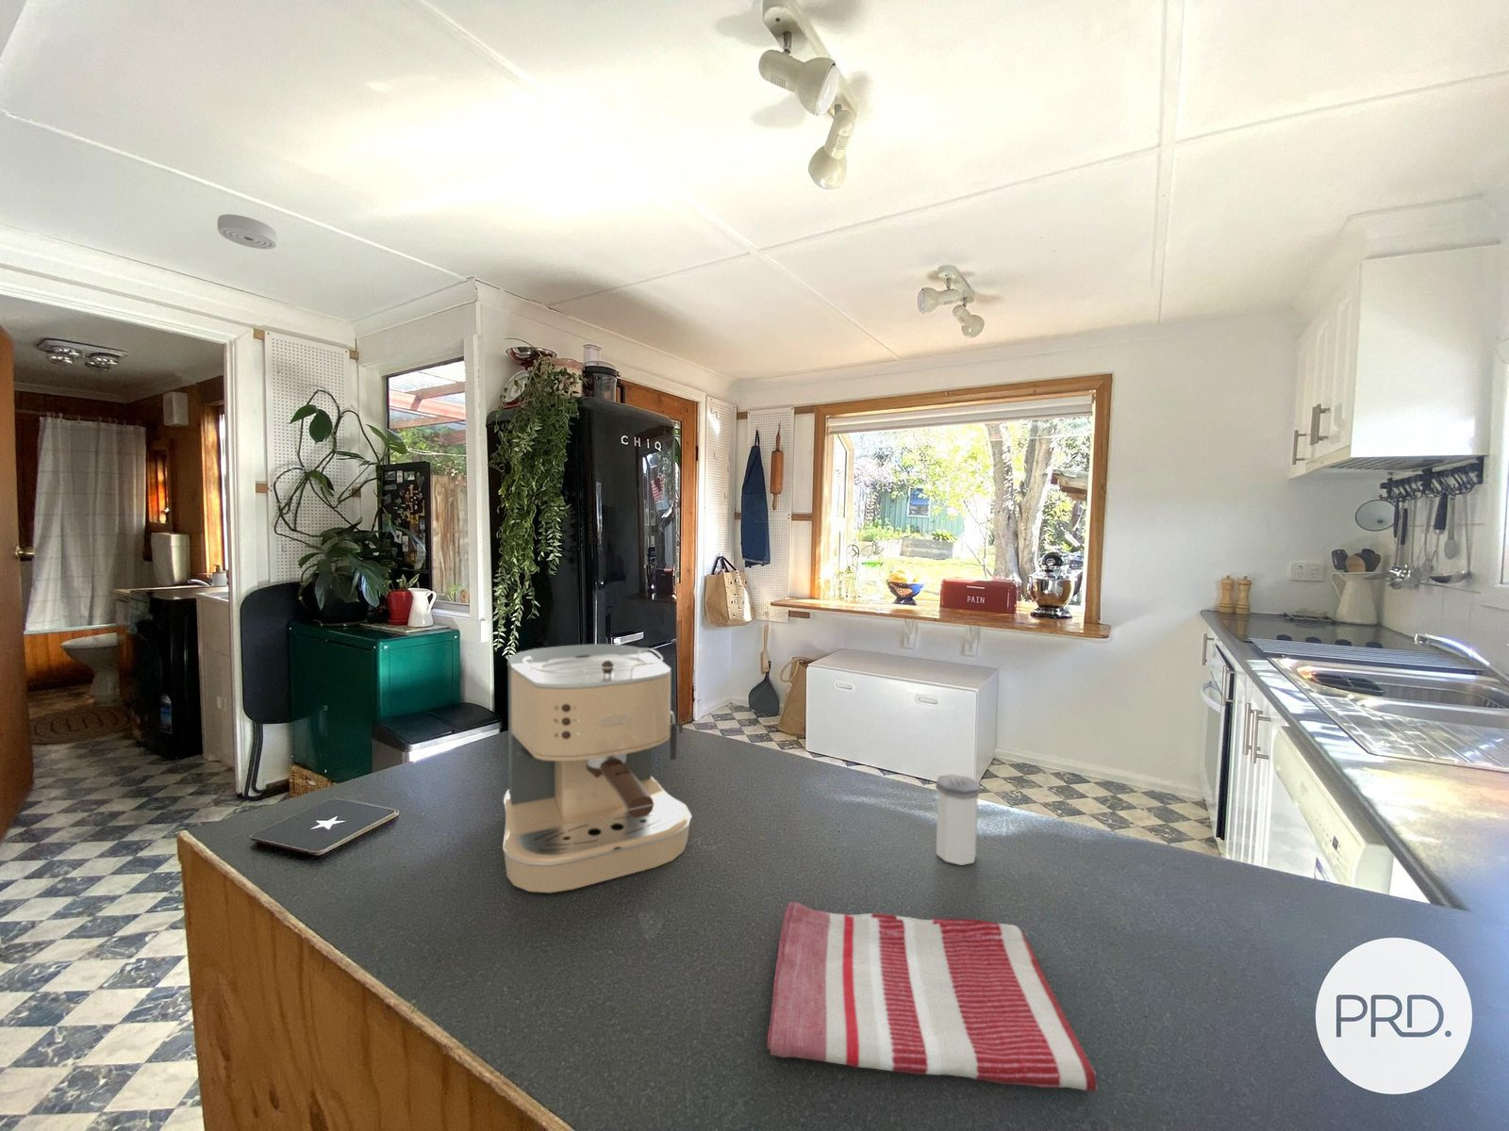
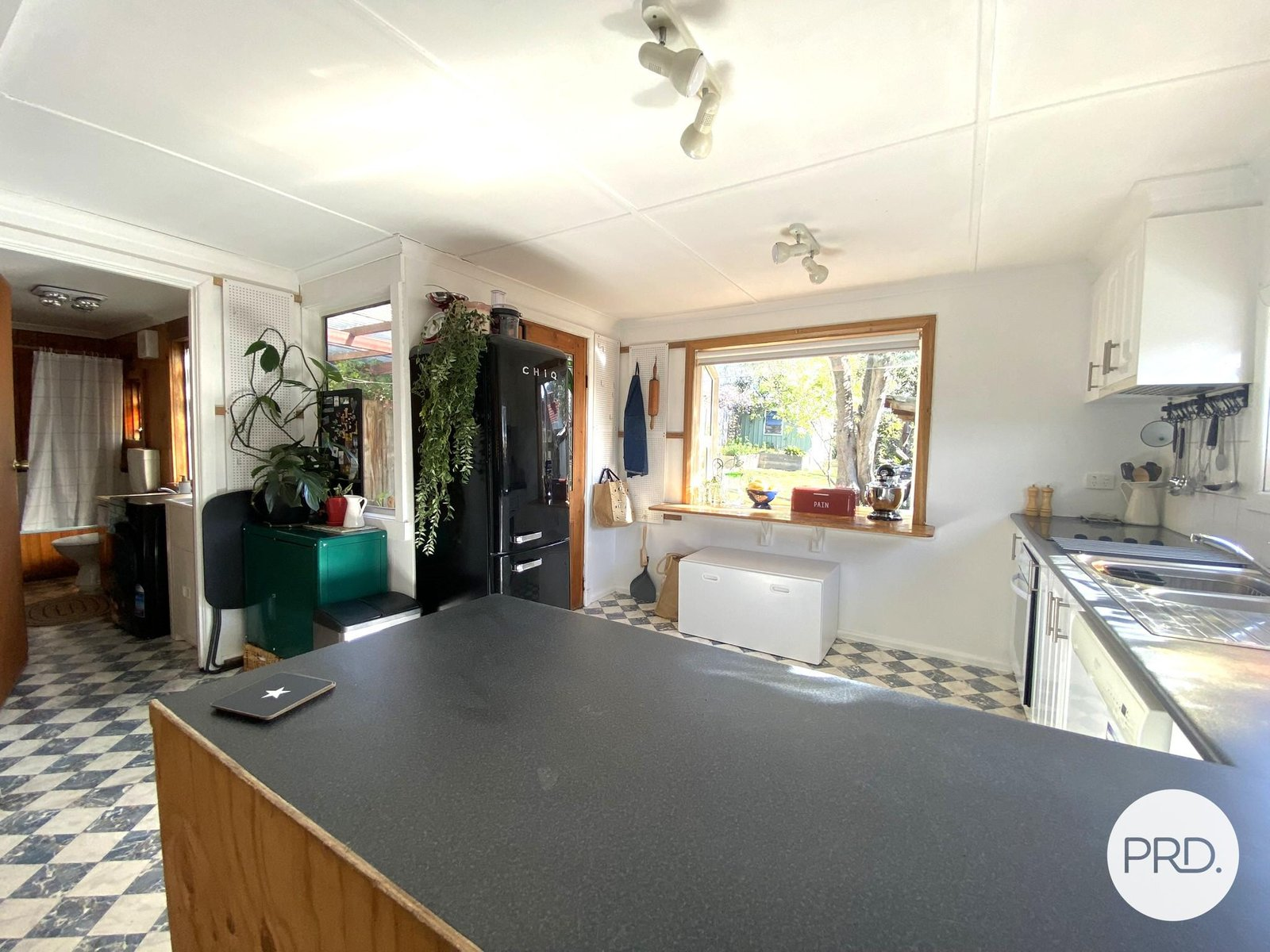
- smoke detector (247, 232)
- salt shaker (956, 819)
- coffee maker (596, 750)
- dish towel (911, 981)
